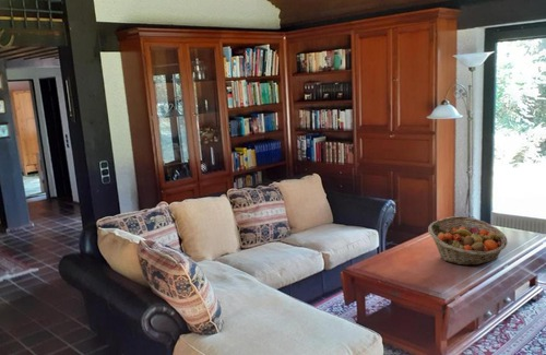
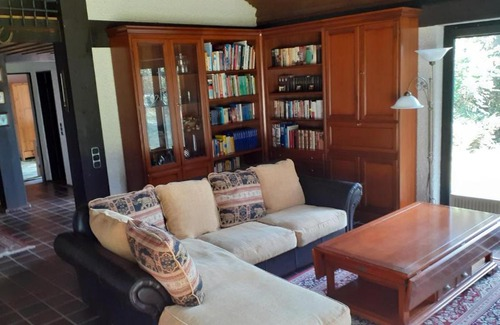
- fruit basket (466, 239)
